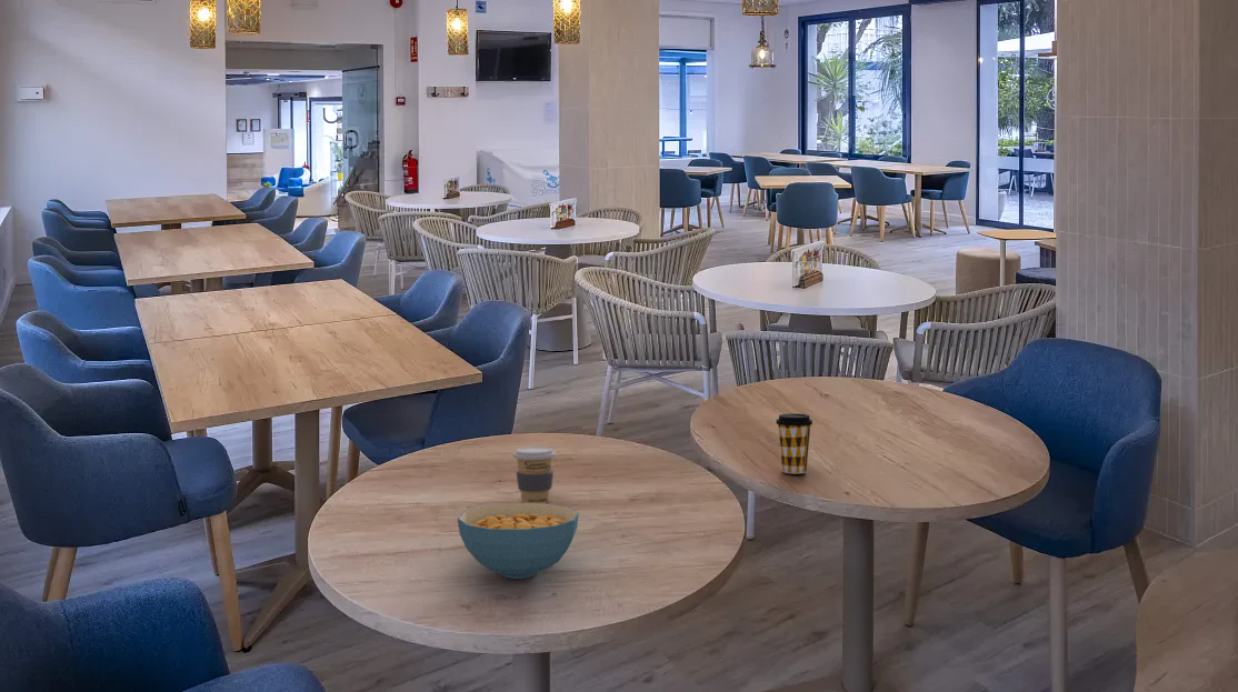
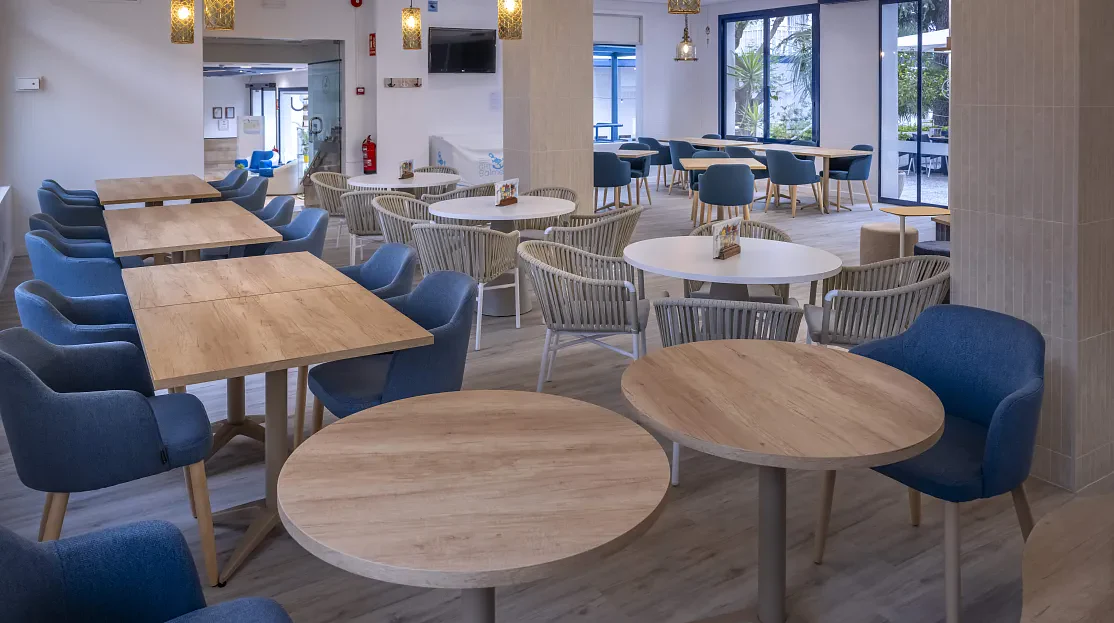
- coffee cup (793, 443)
- coffee cup (535, 478)
- cereal bowl (519, 544)
